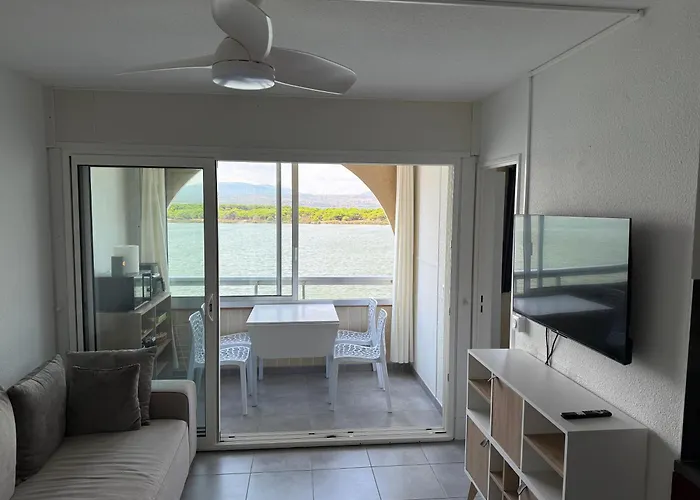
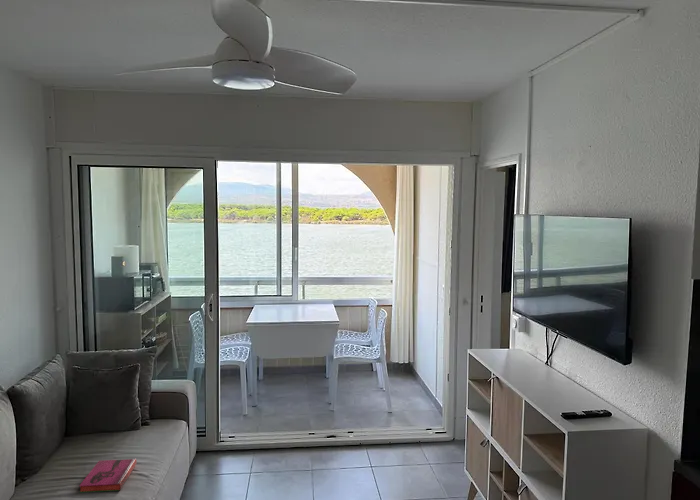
+ hardback book (109, 474)
